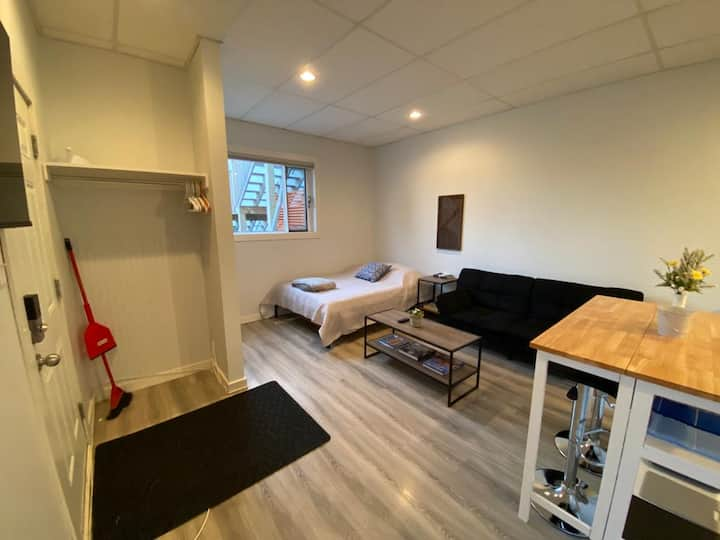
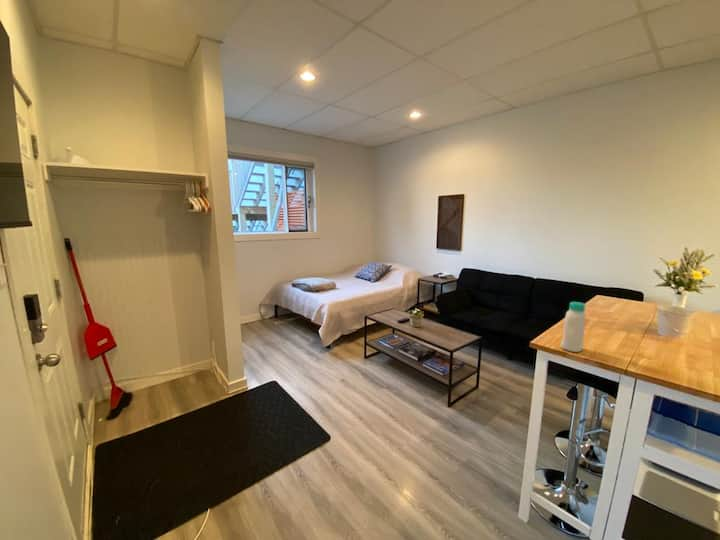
+ bottle (574, 326)
